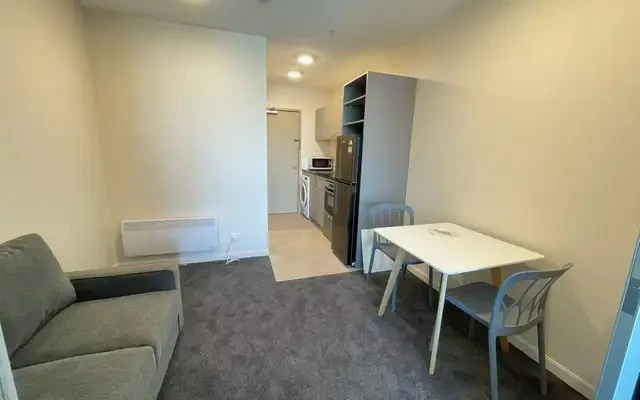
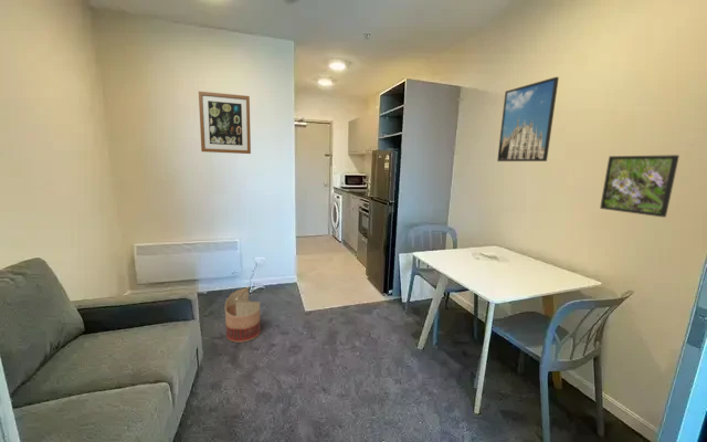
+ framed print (635, 185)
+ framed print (524, 124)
+ wall art (225, 124)
+ basket (242, 313)
